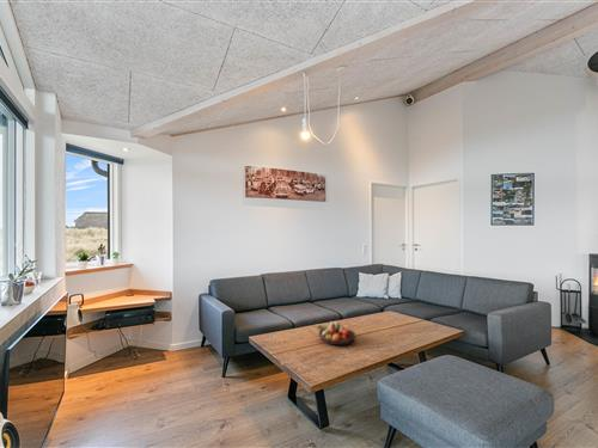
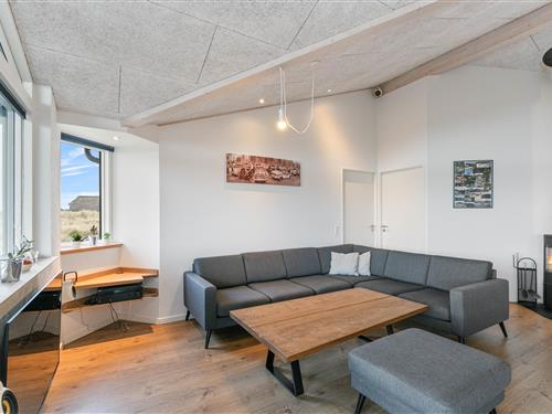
- fruit bowl (336, 331)
